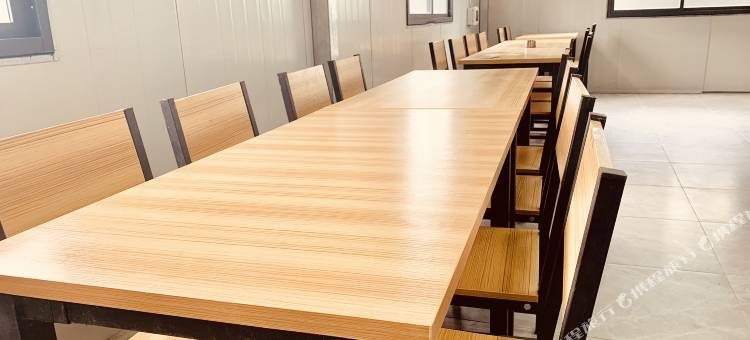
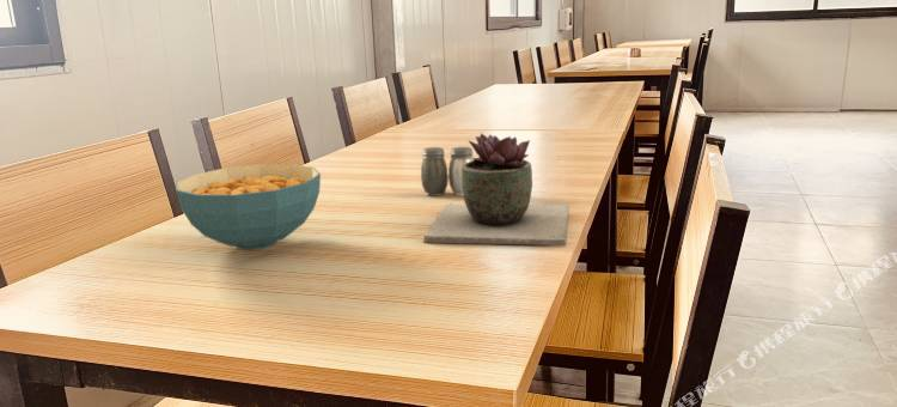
+ cereal bowl (252, 211)
+ salt and pepper shaker (448, 170)
+ succulent plant (499, 180)
